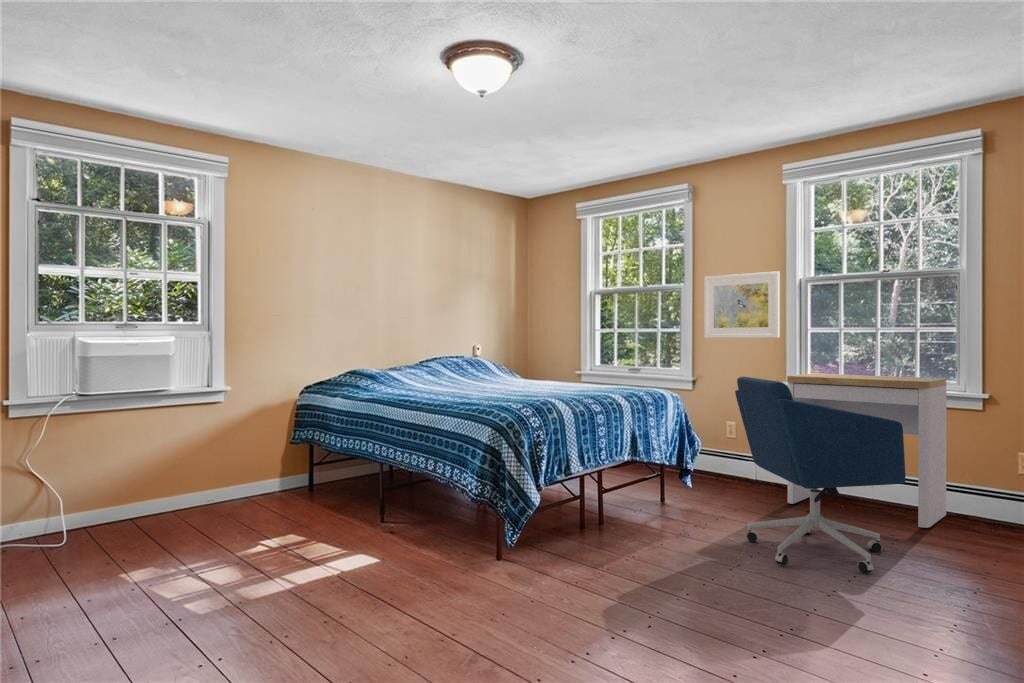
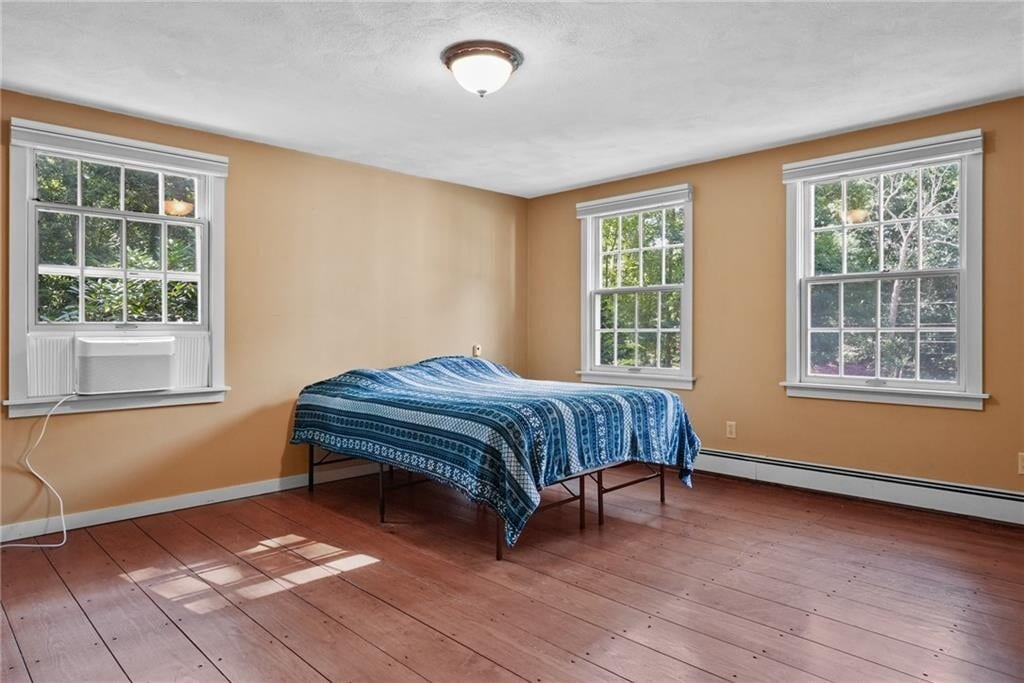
- office chair (812, 465)
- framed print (740, 306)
- desk (870, 415)
